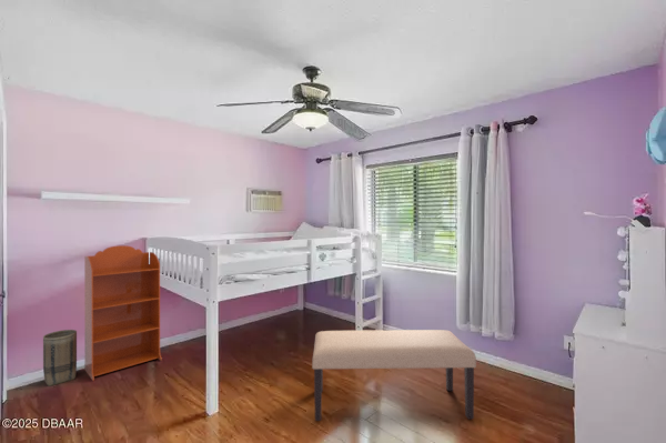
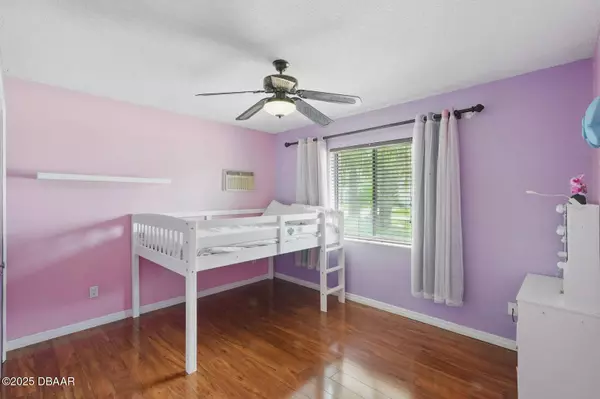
- basket (60, 356)
- bench (389, 368)
- bookcase (124, 305)
